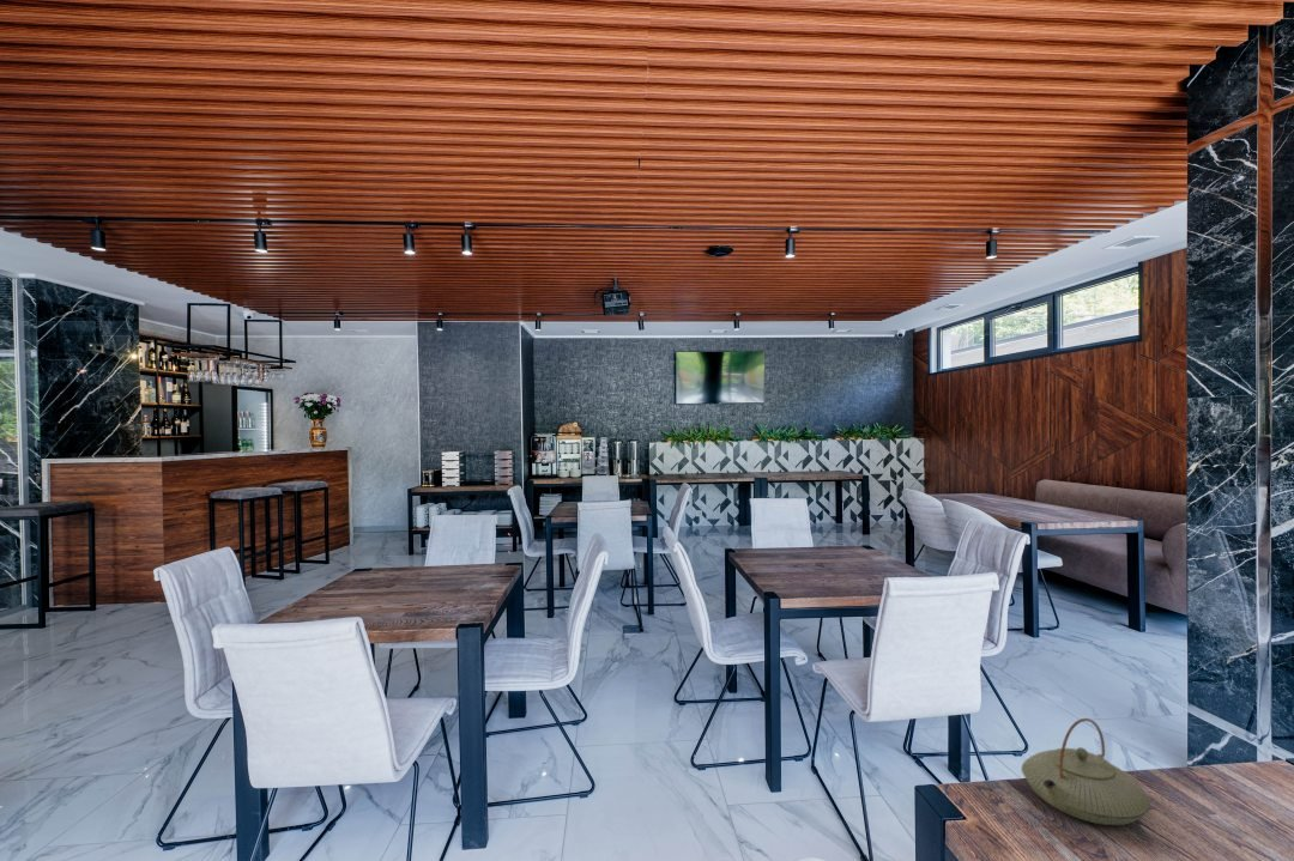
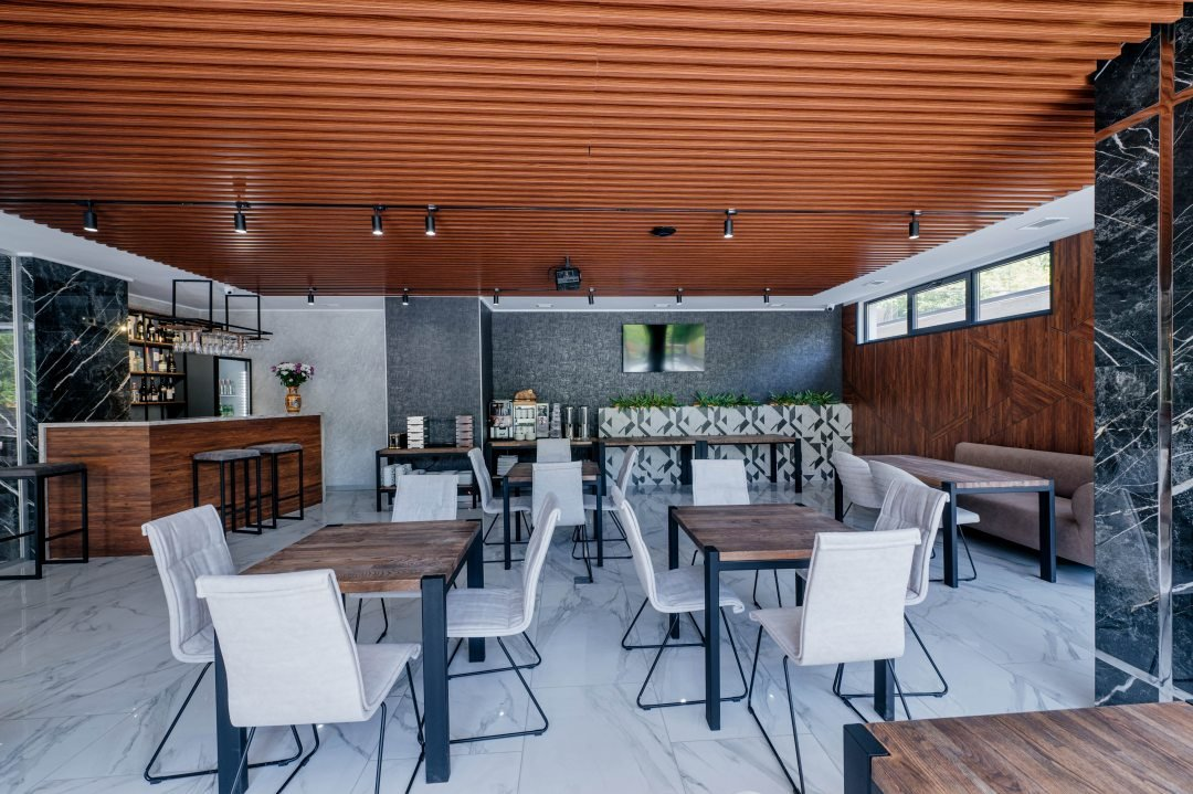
- teapot (1078, 763)
